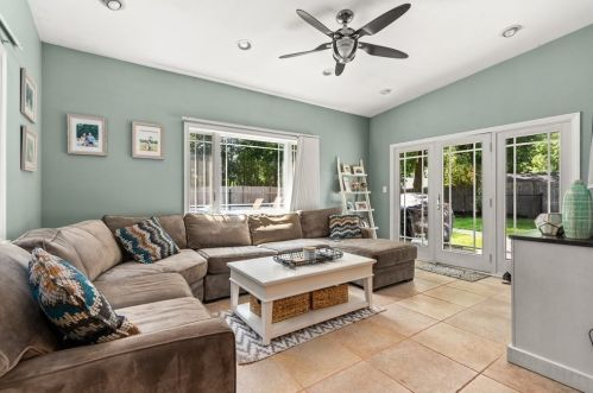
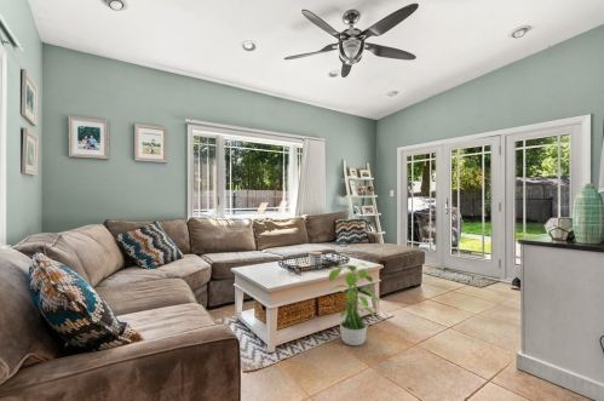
+ potted plant (351, 303)
